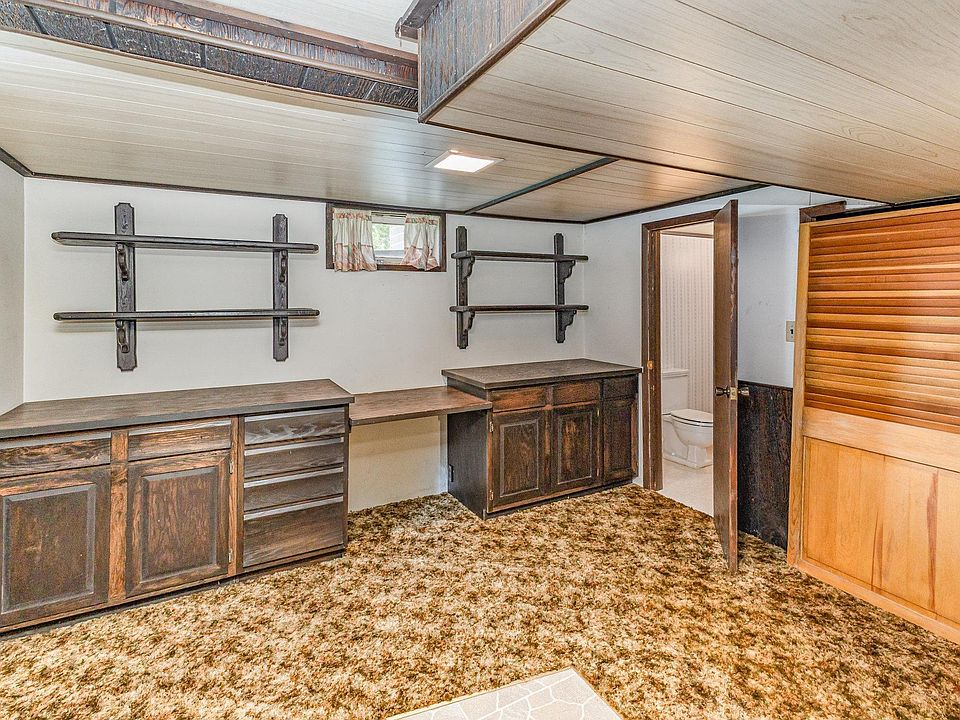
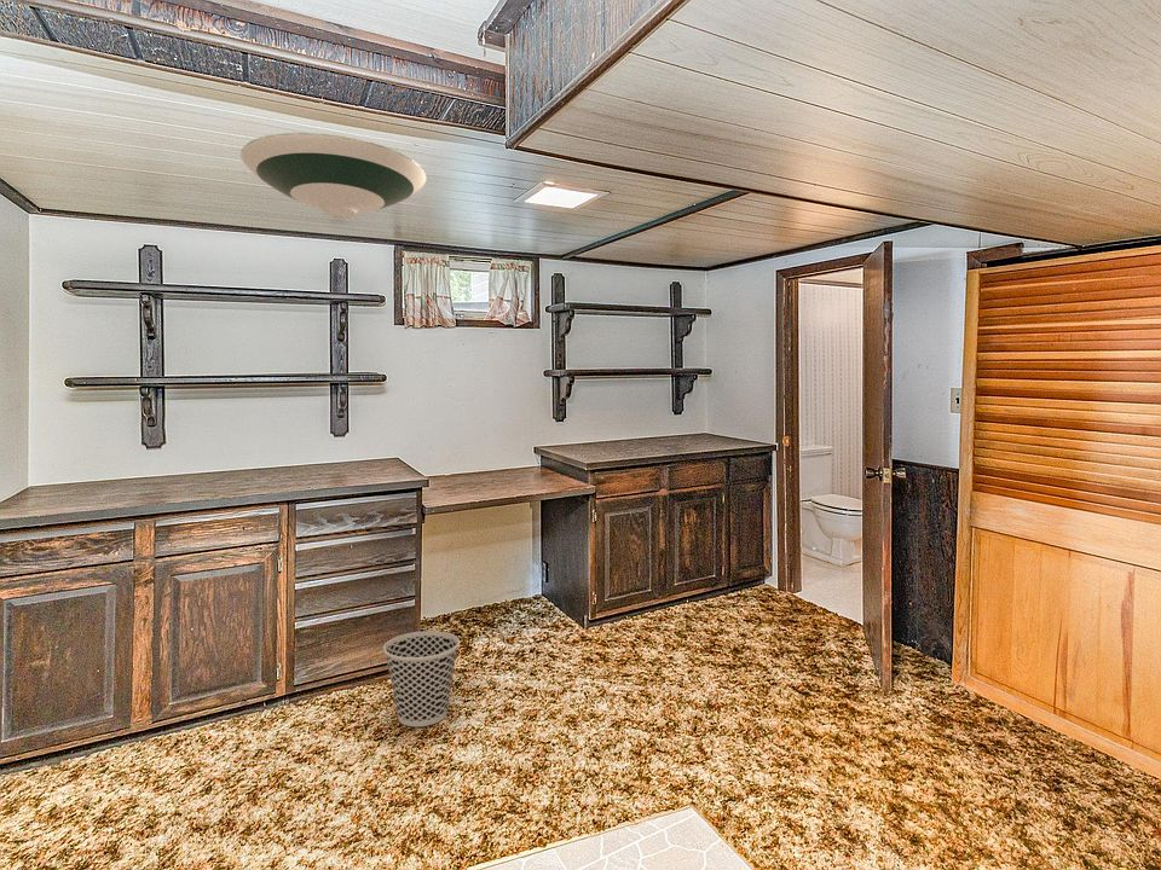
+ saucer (337, 191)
+ wastebasket (422, 679)
